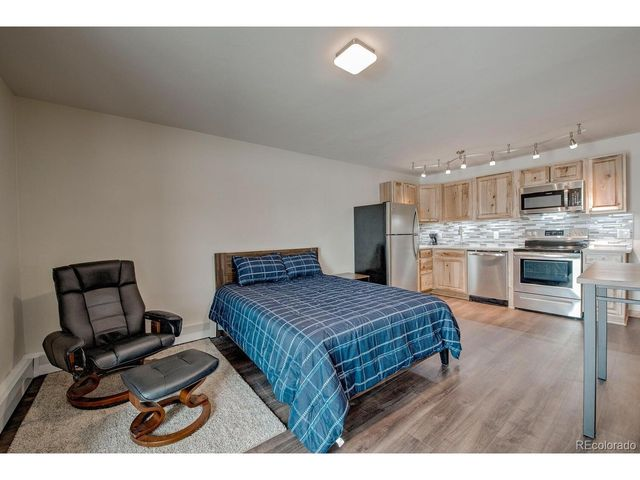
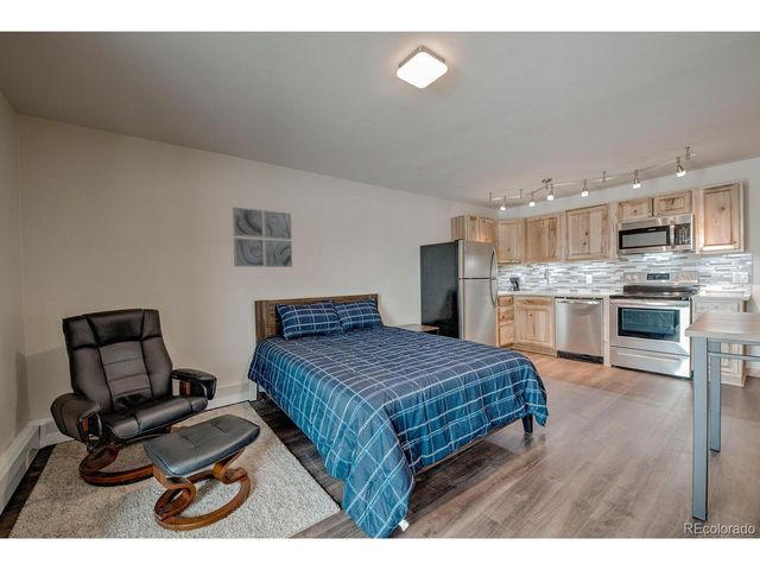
+ wall art (265, 238)
